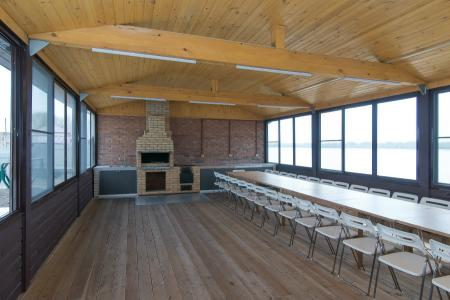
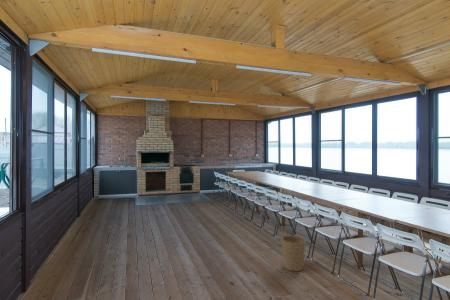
+ basket (293, 250)
